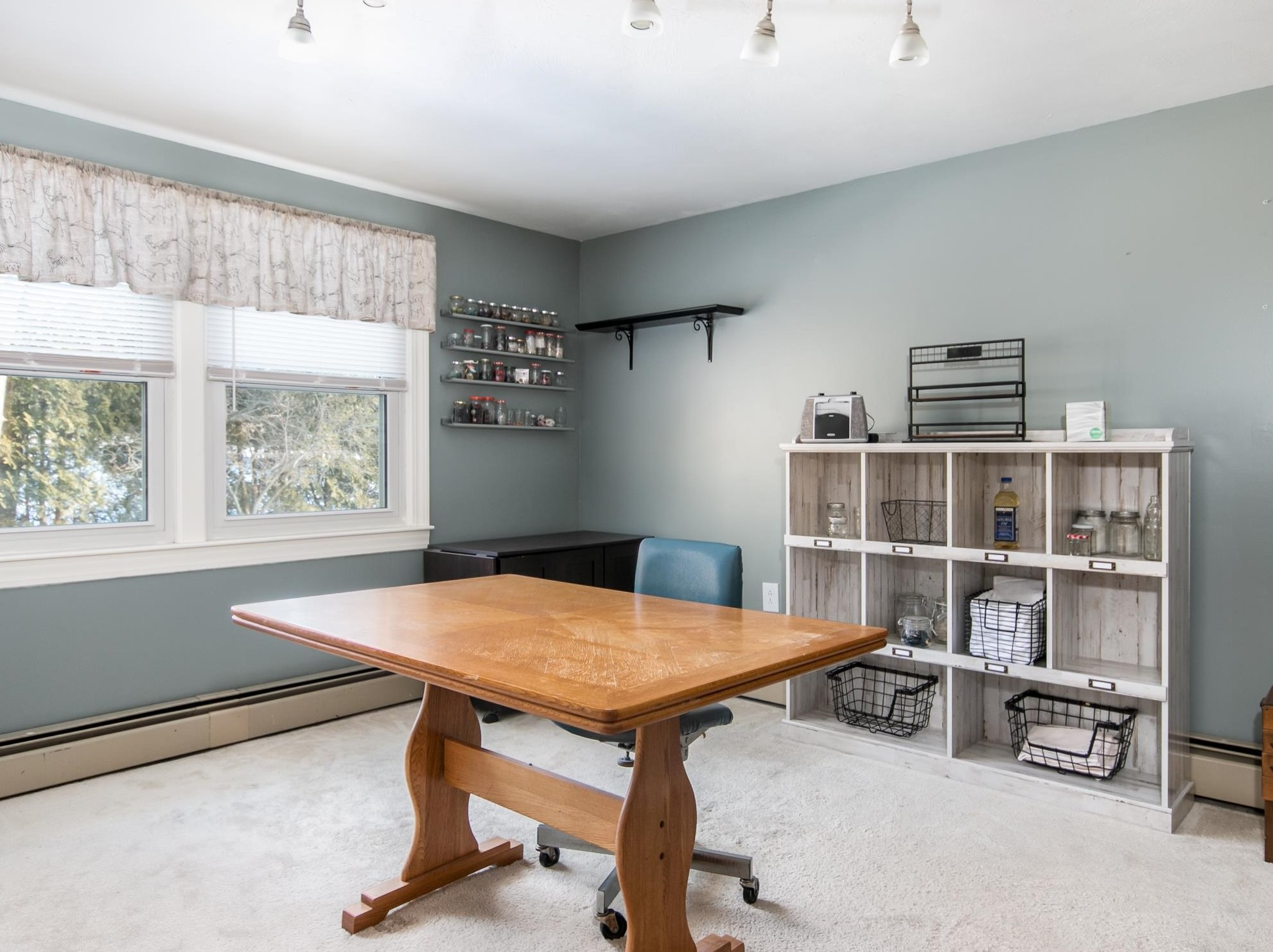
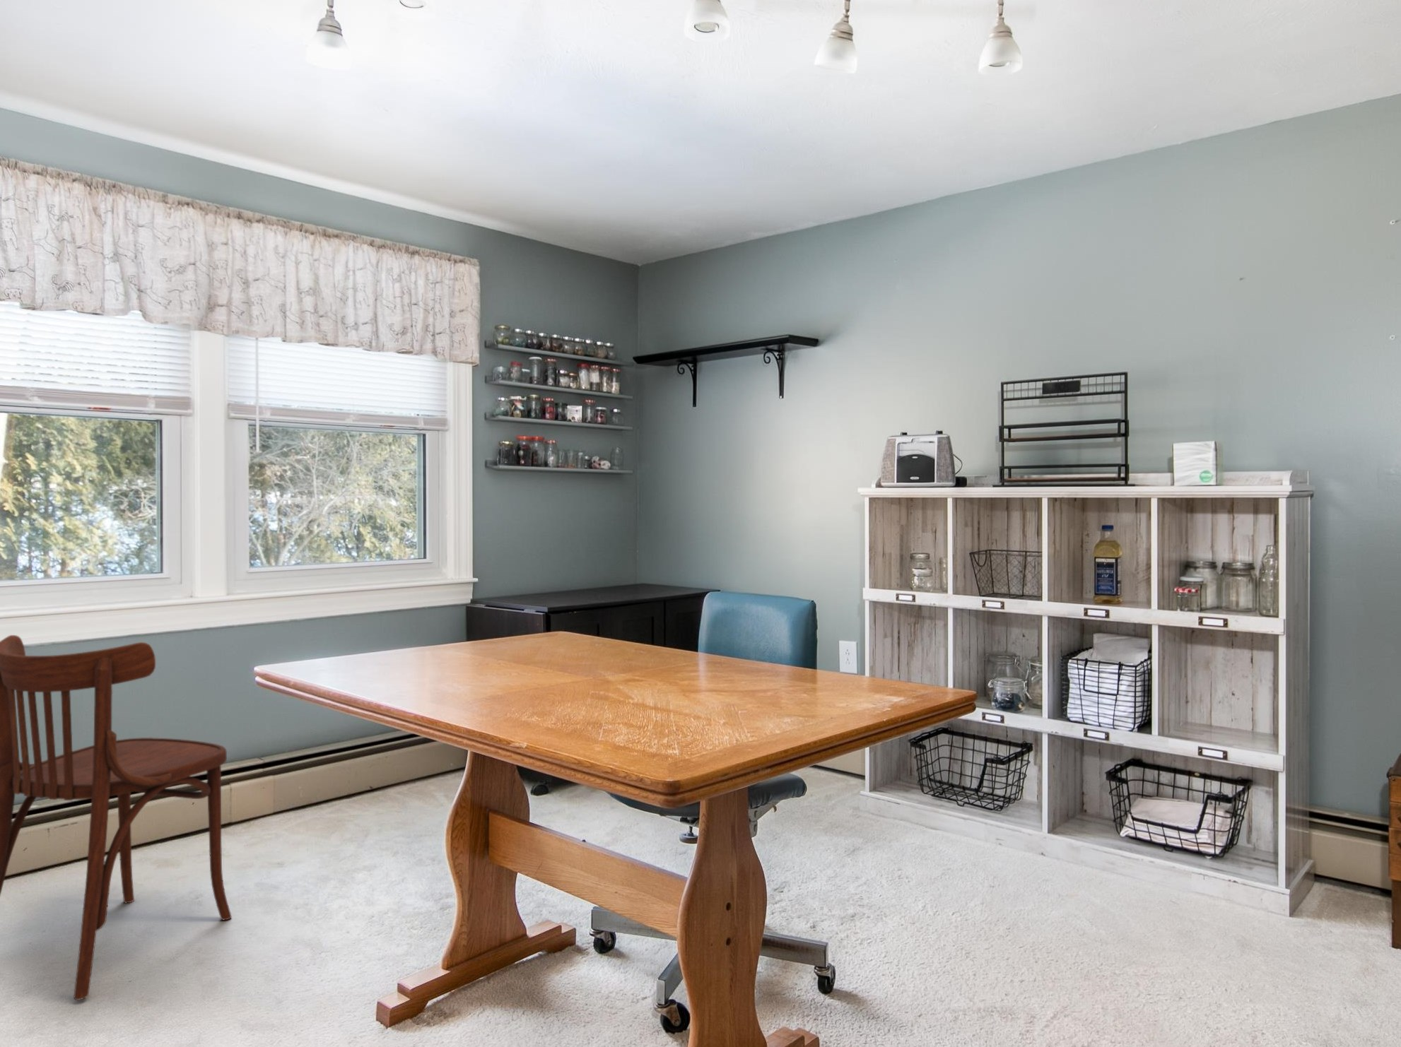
+ dining chair (110, 787)
